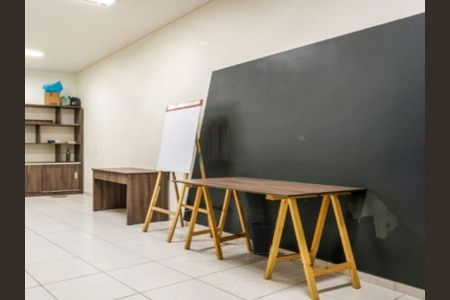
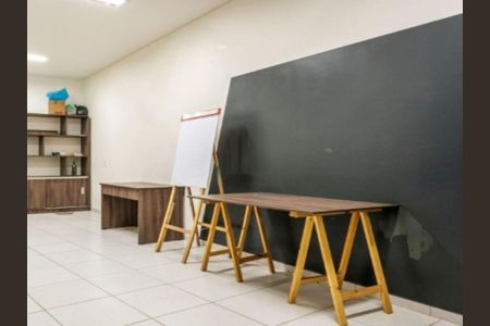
- wastebasket (261, 238)
